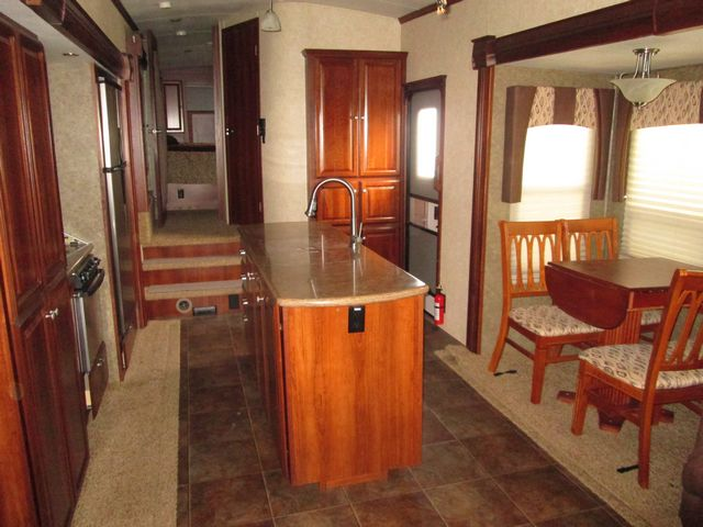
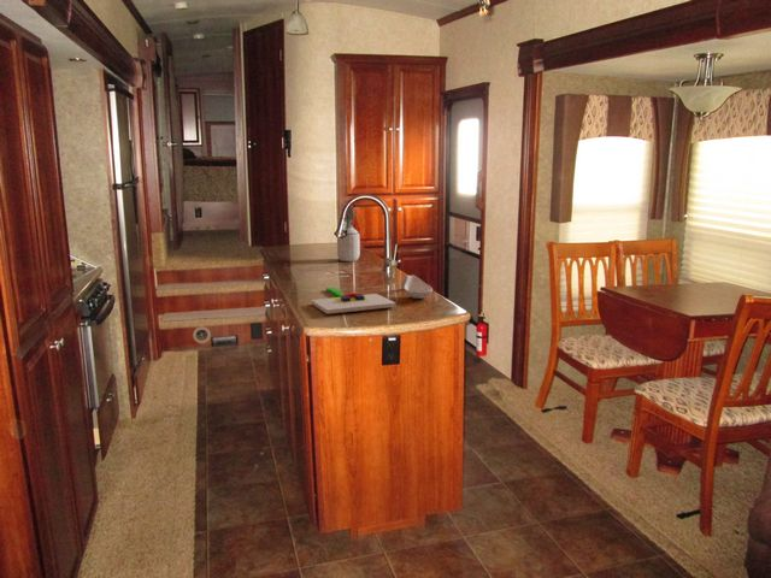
+ soap bottle (348, 231)
+ spoon rest (413, 285)
+ chopping board (343, 296)
